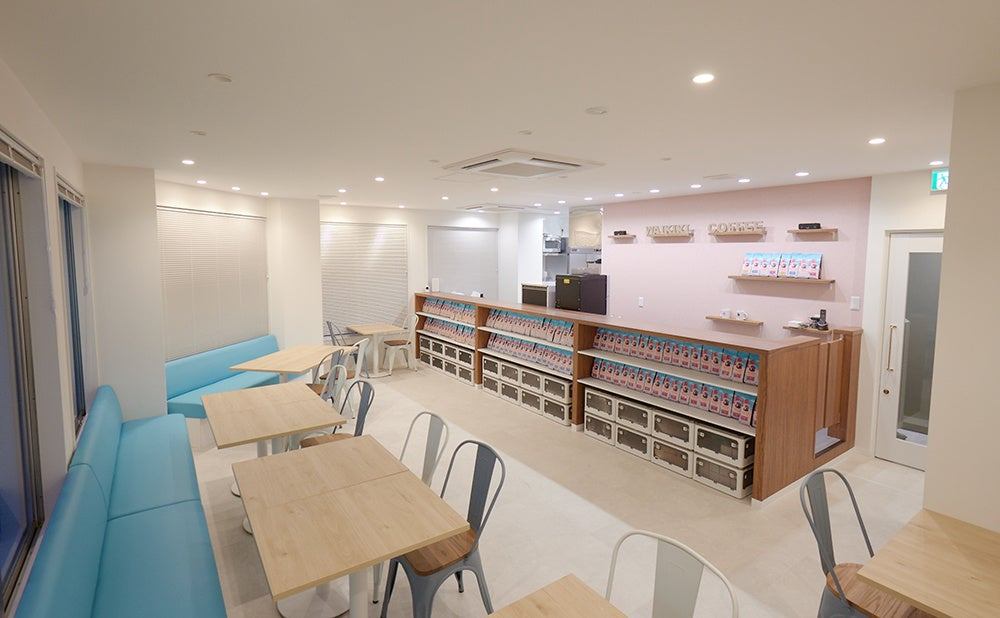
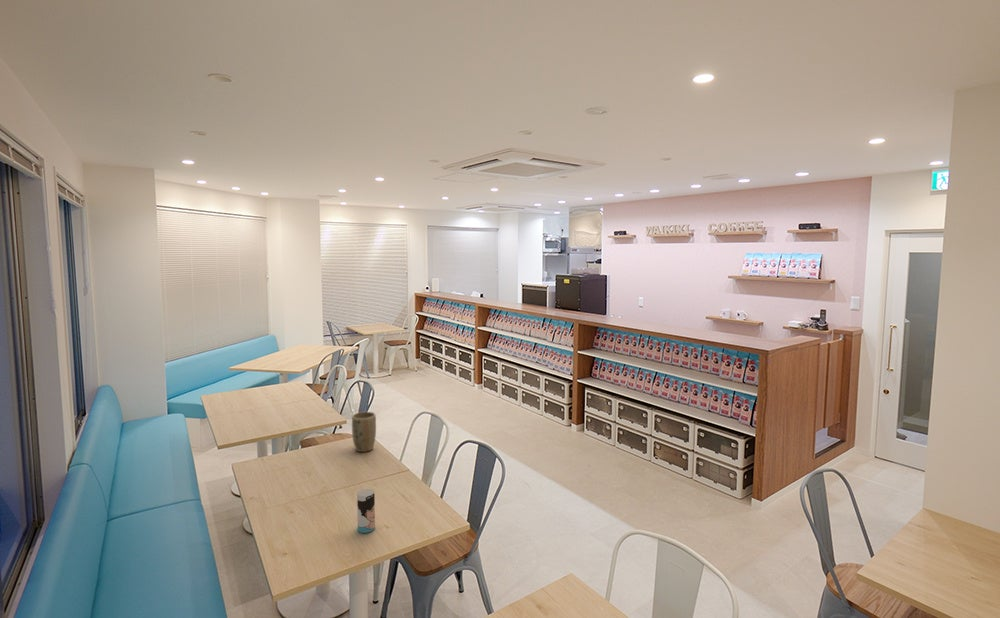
+ cup (366, 510)
+ plant pot (364, 432)
